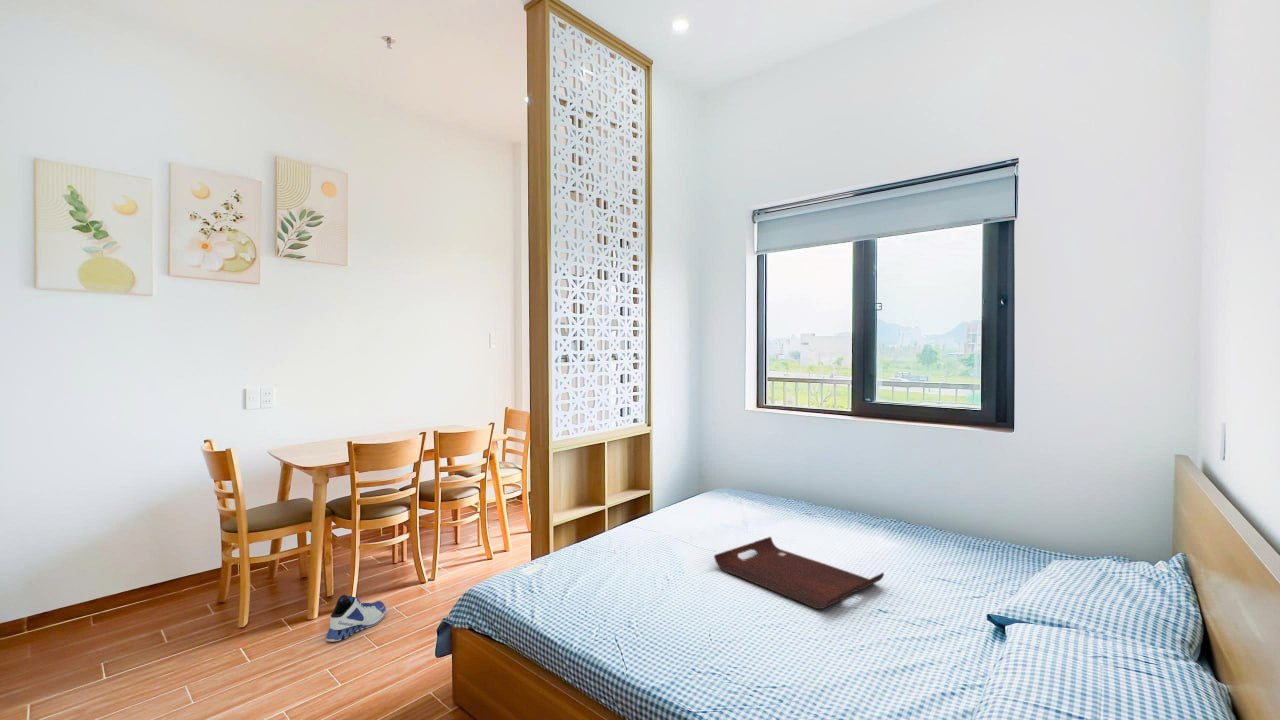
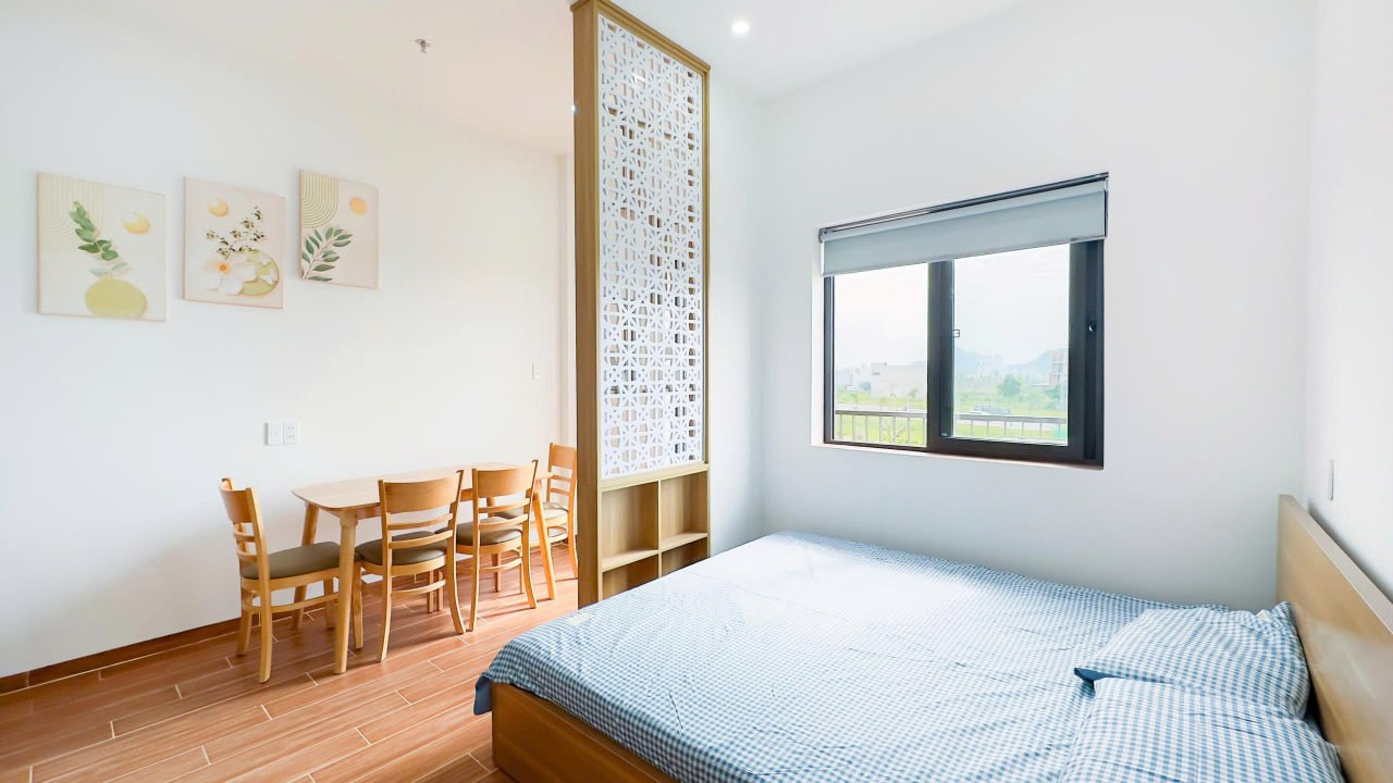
- serving tray (795, 569)
- sneaker (357, 610)
